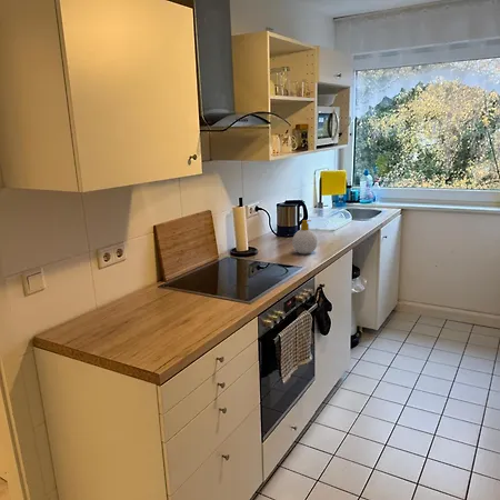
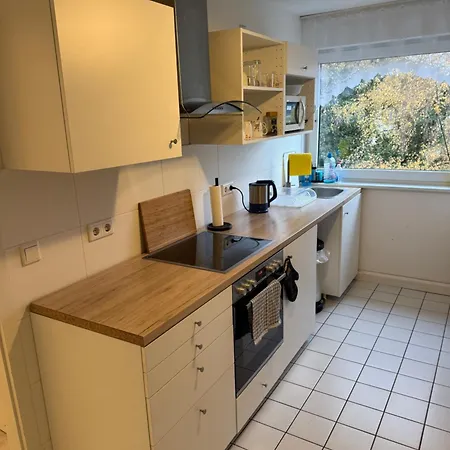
- soap bottle (304, 236)
